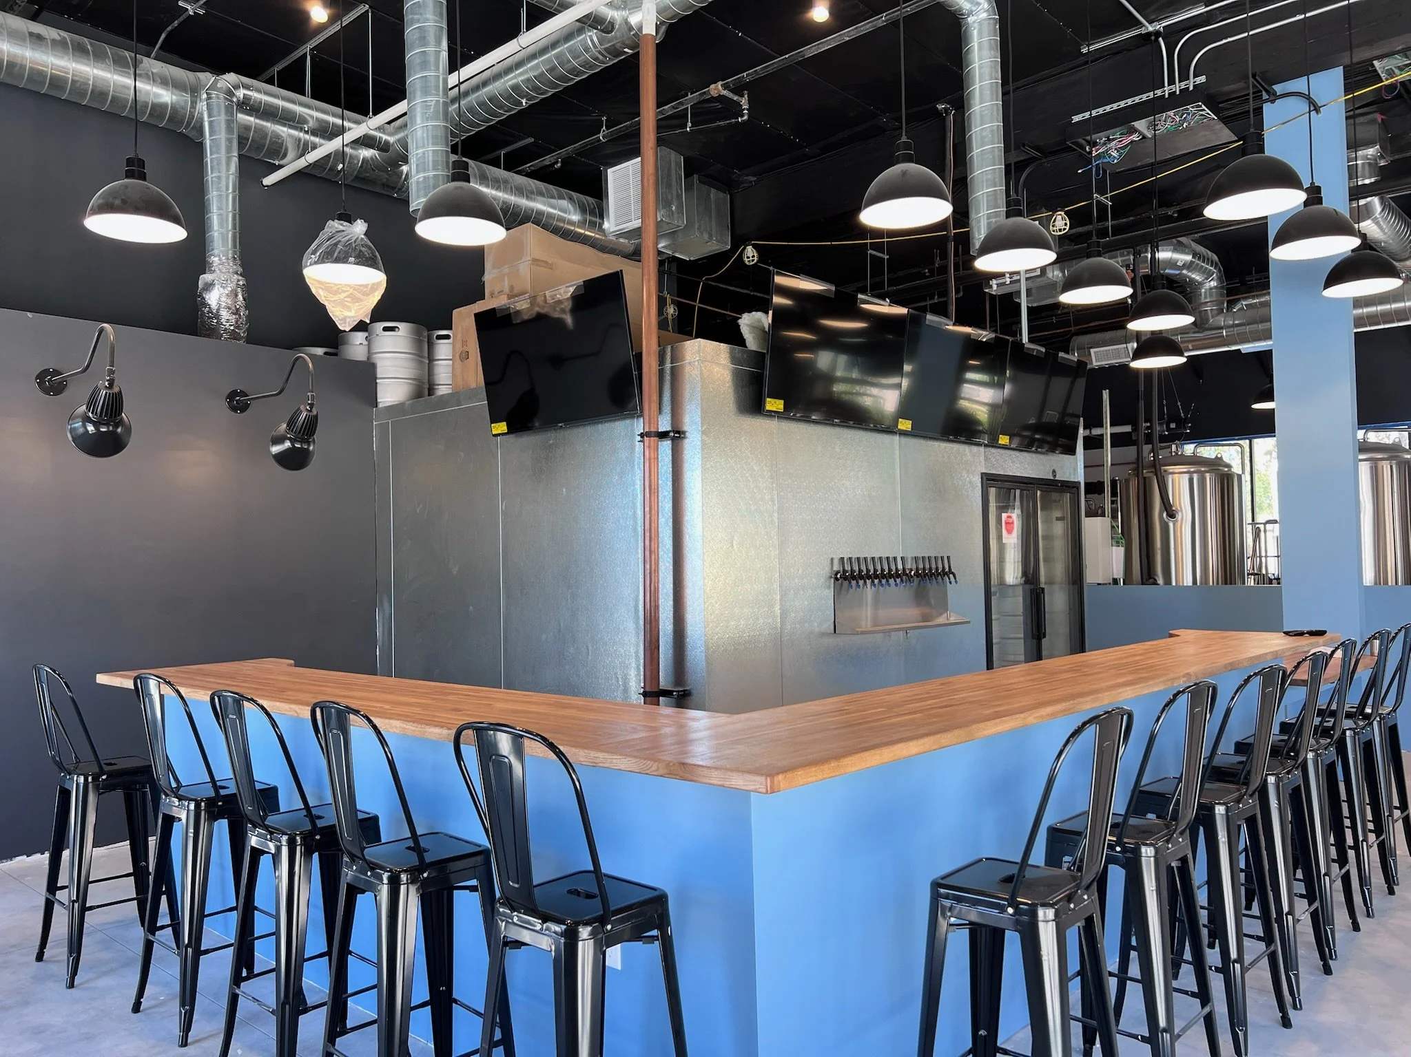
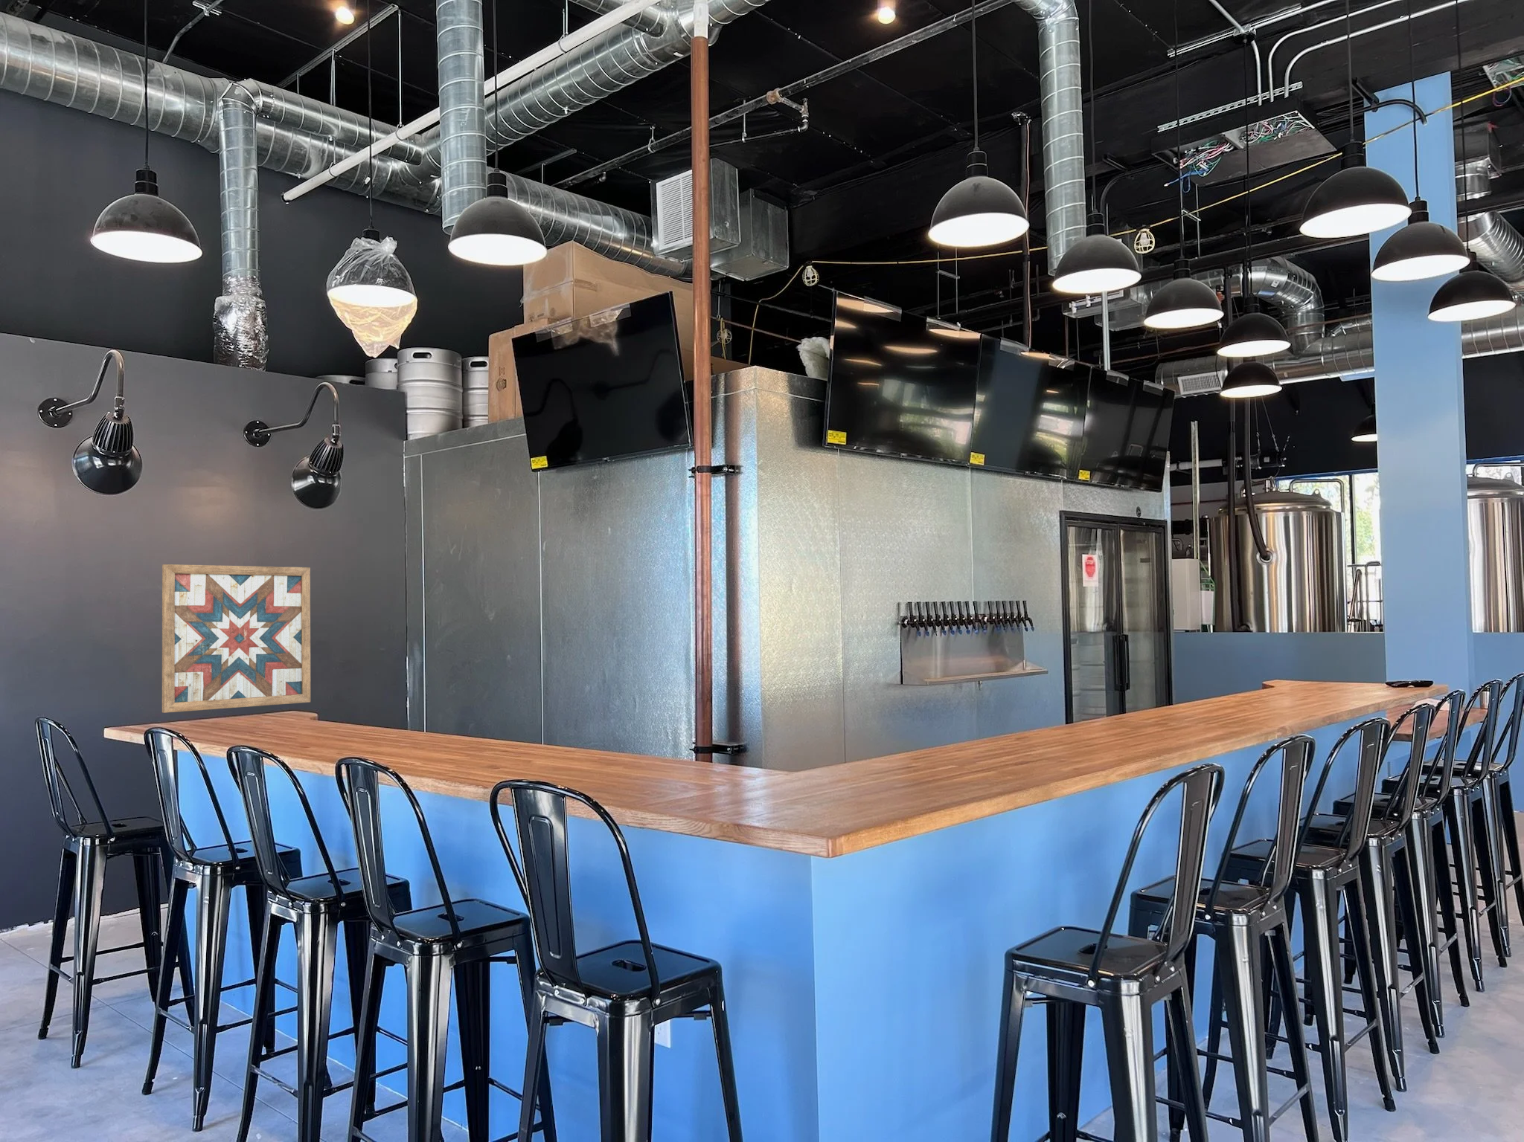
+ wall art (240, 636)
